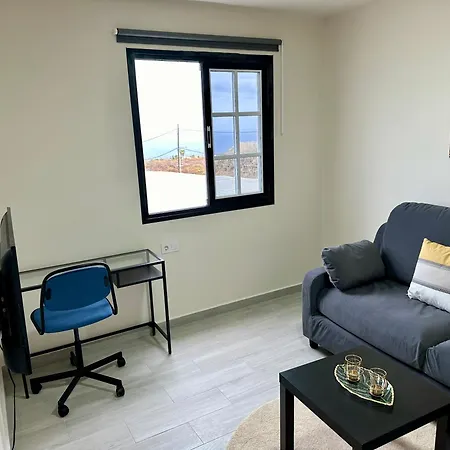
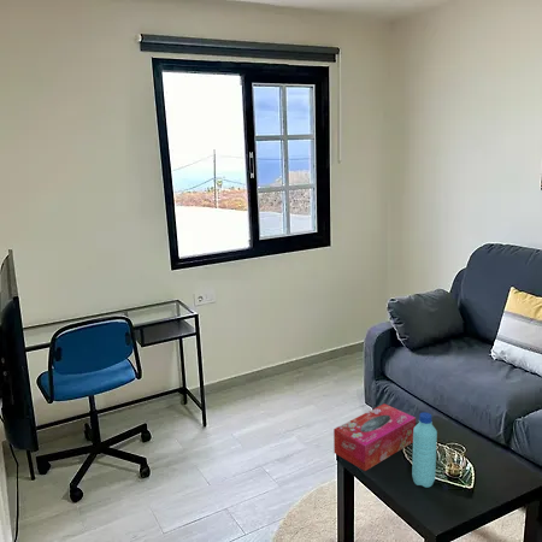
+ water bottle (424, 448)
+ tissue box (375, 435)
